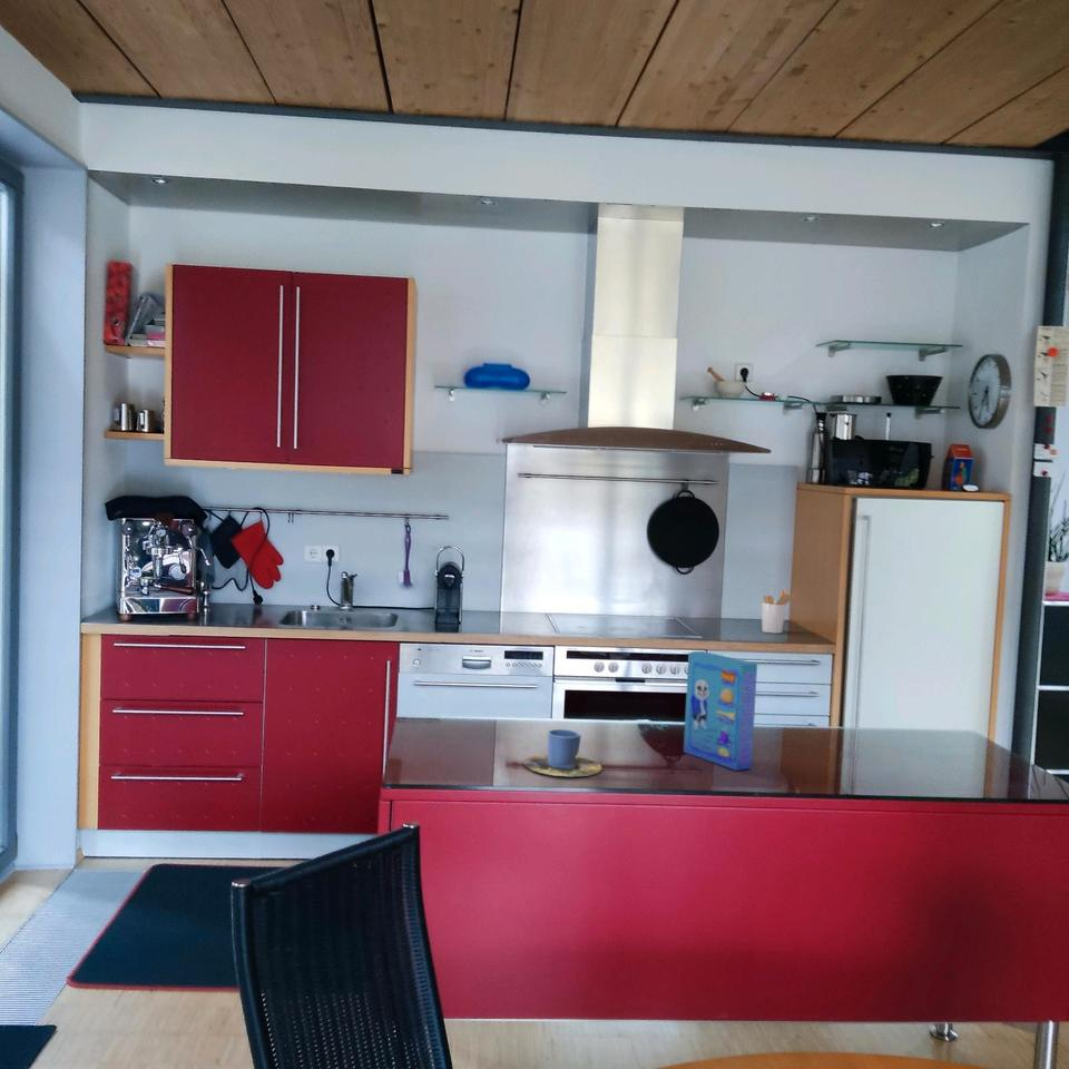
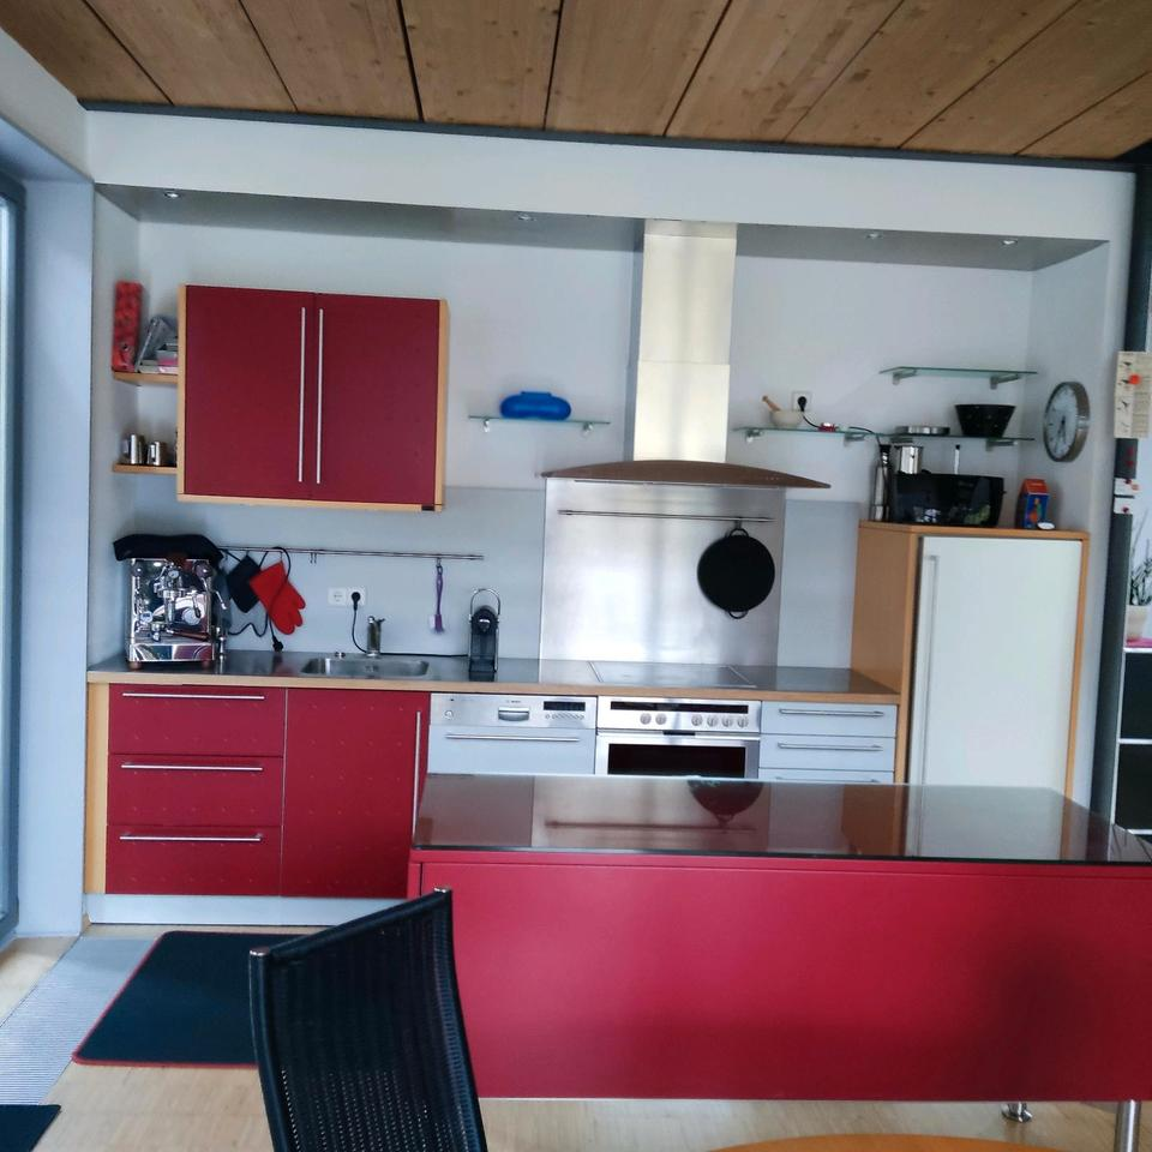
- cup (563, 749)
- utensil holder (777, 610)
- cereal box (719, 708)
